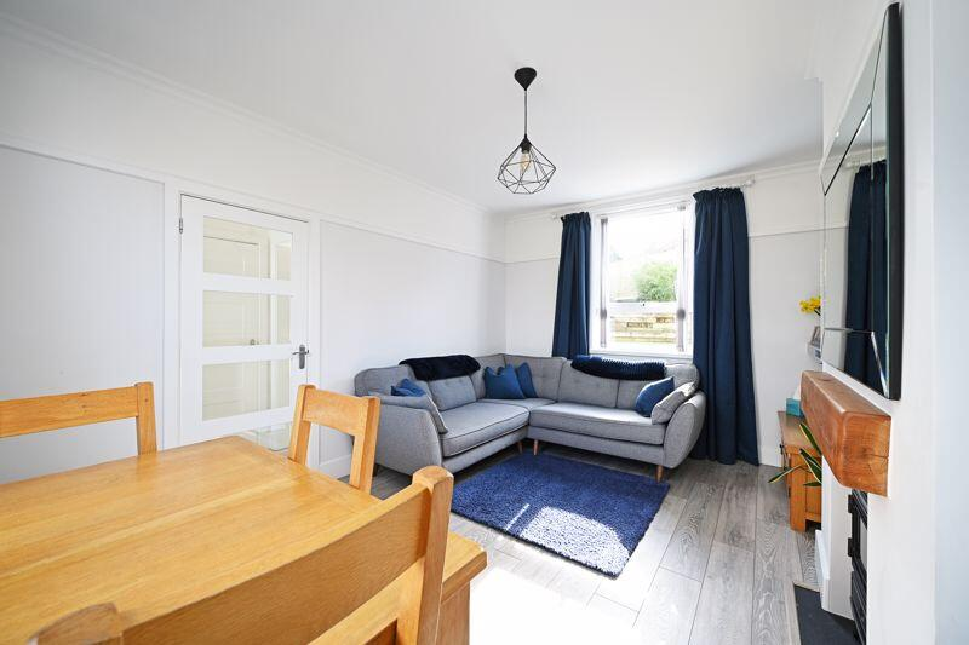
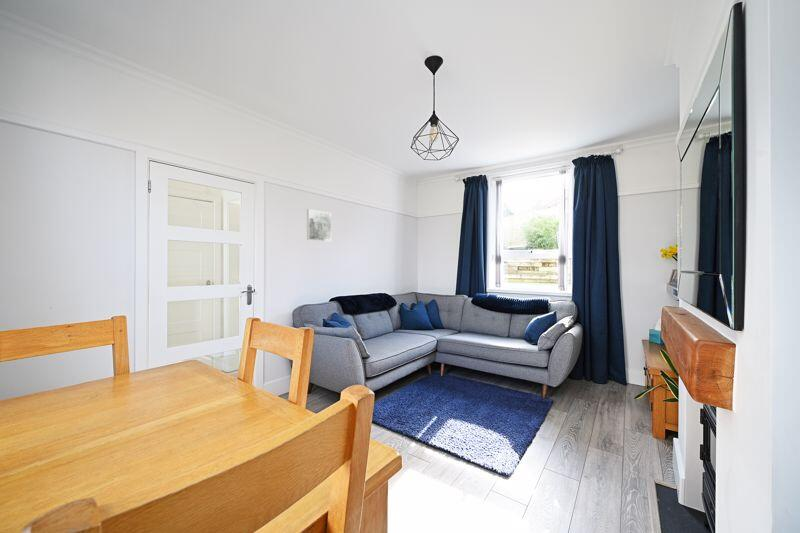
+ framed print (319, 226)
